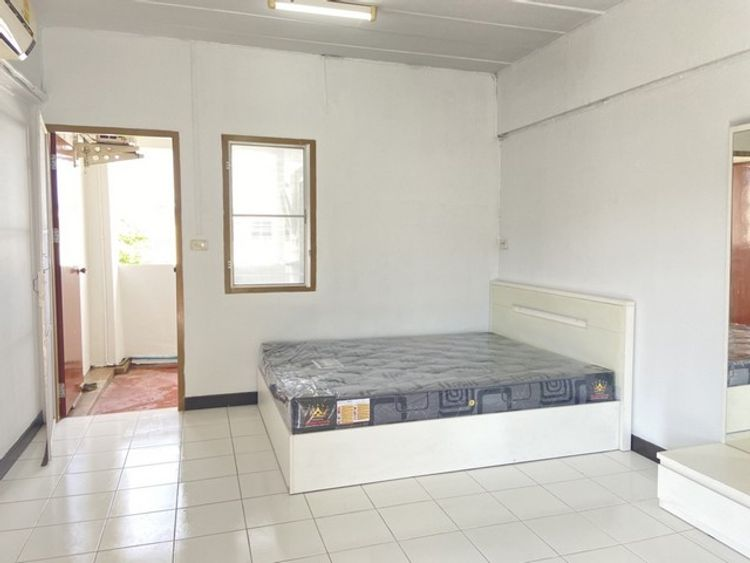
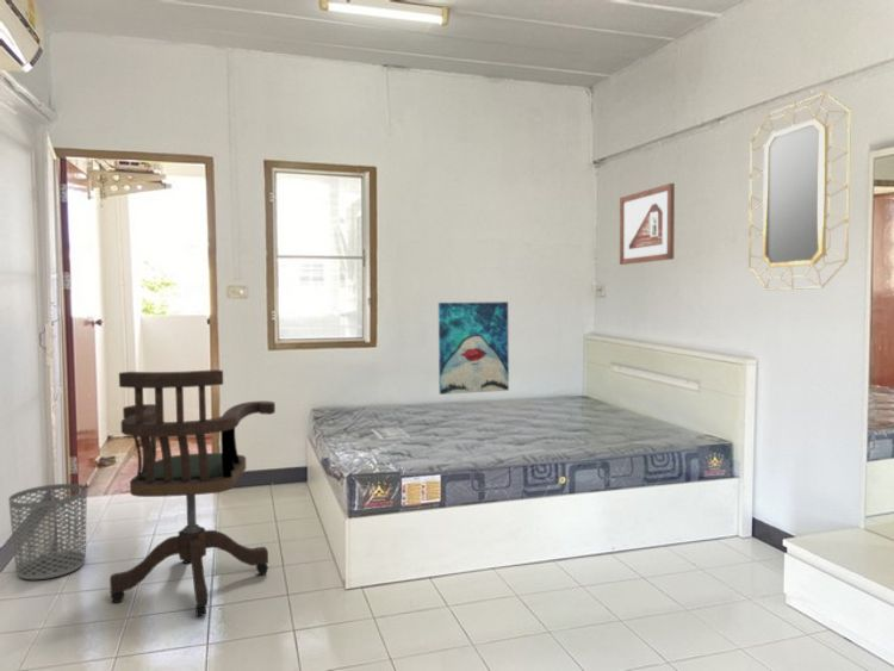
+ wall art (473, 347)
+ home mirror (790, 195)
+ waste bin (50, 530)
+ office chair (190, 477)
+ picture frame (645, 226)
